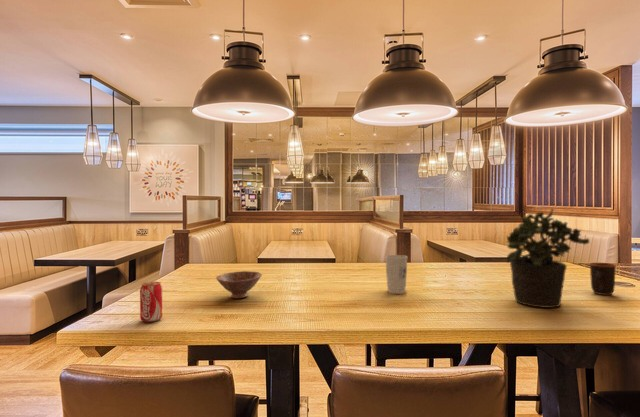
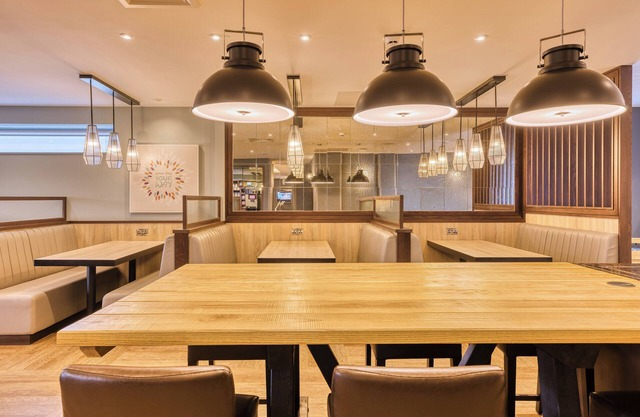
- cup (396, 274)
- potted plant (542, 256)
- beverage can (151, 301)
- mug (601, 279)
- bowl (239, 285)
